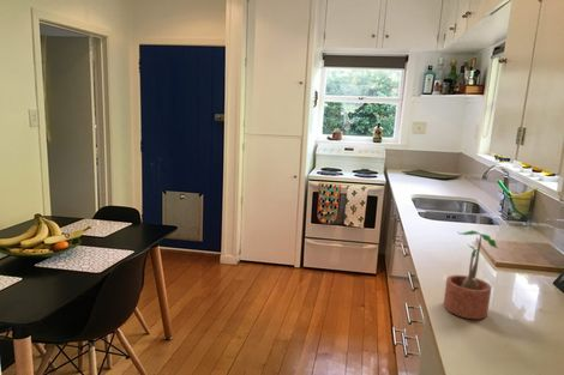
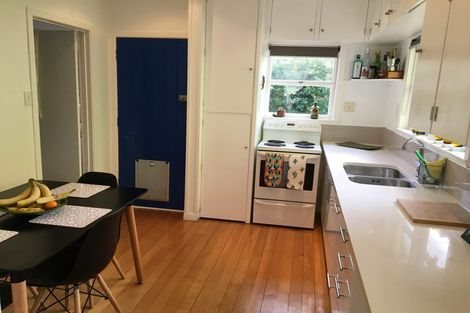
- potted plant (473, 271)
